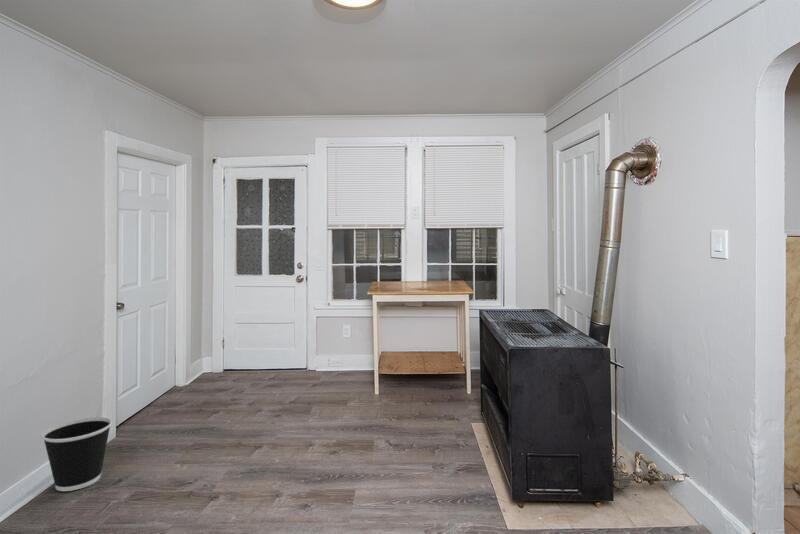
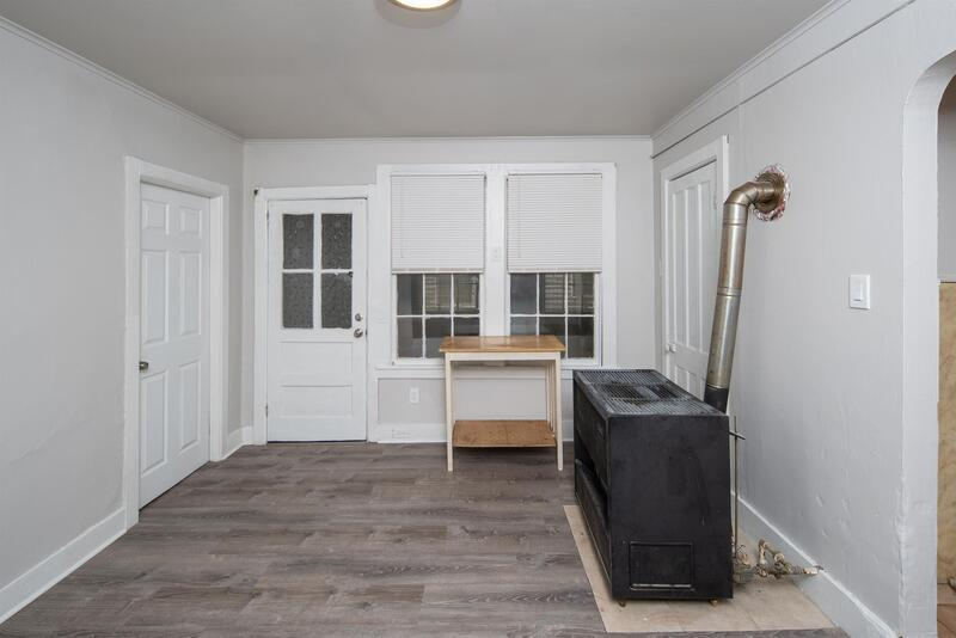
- wastebasket (78, 454)
